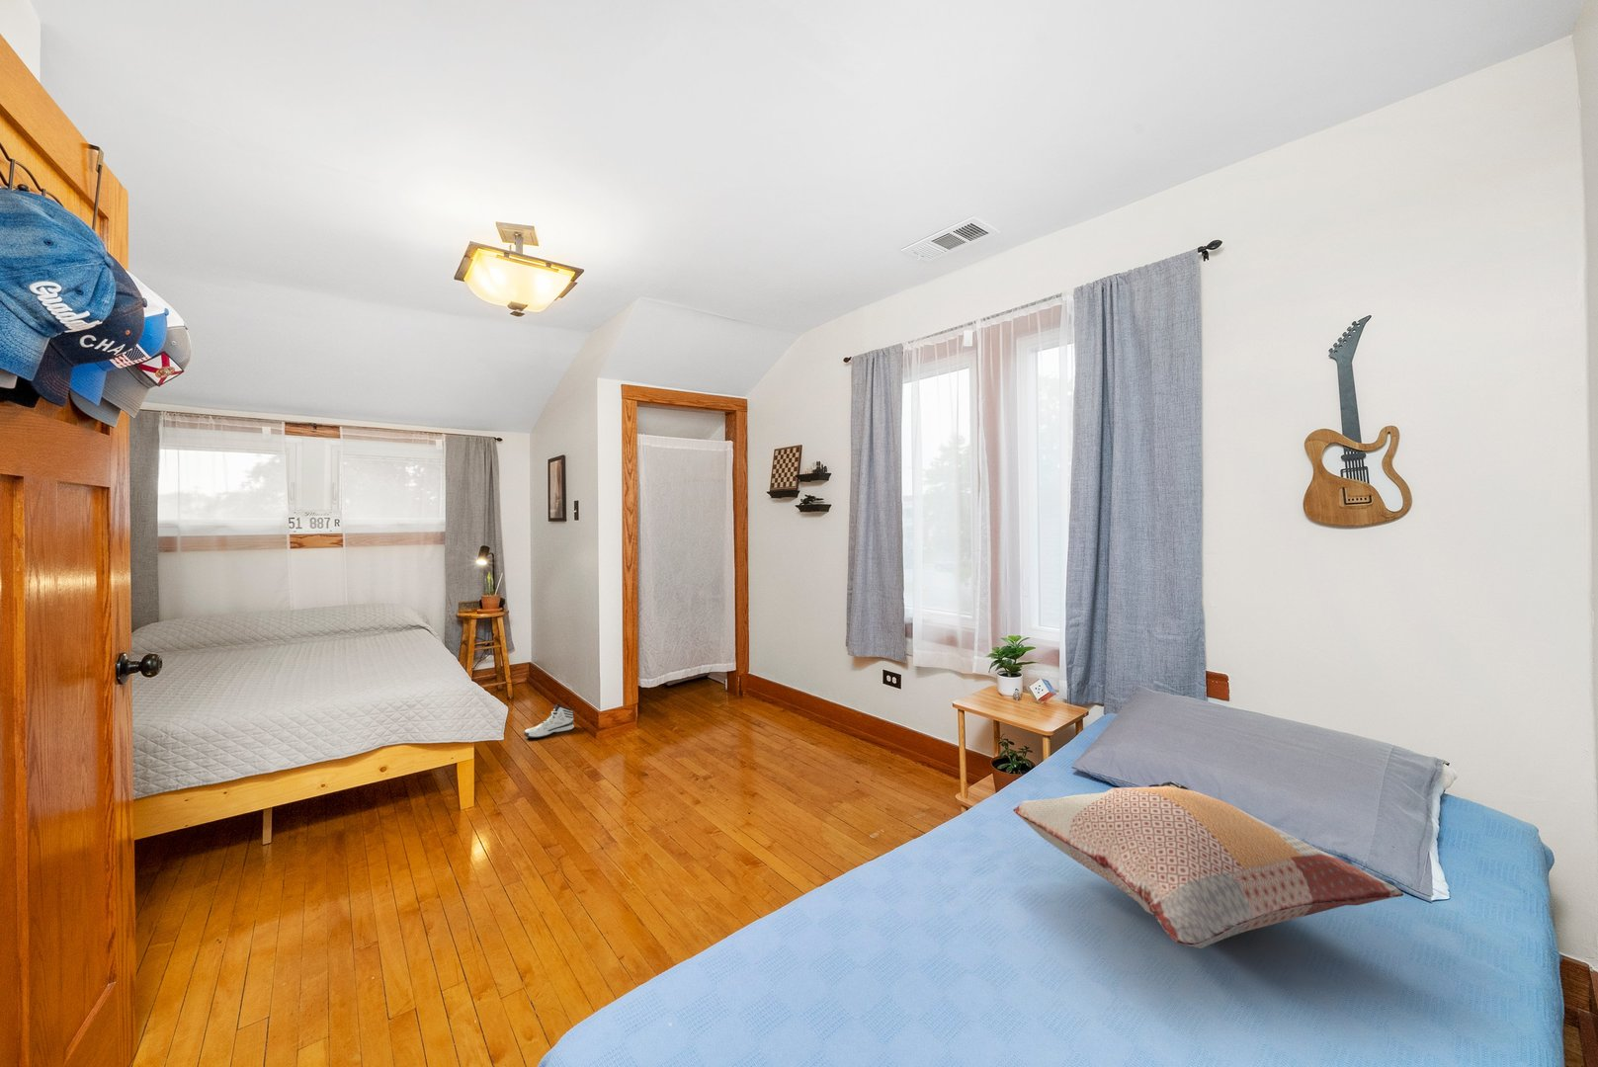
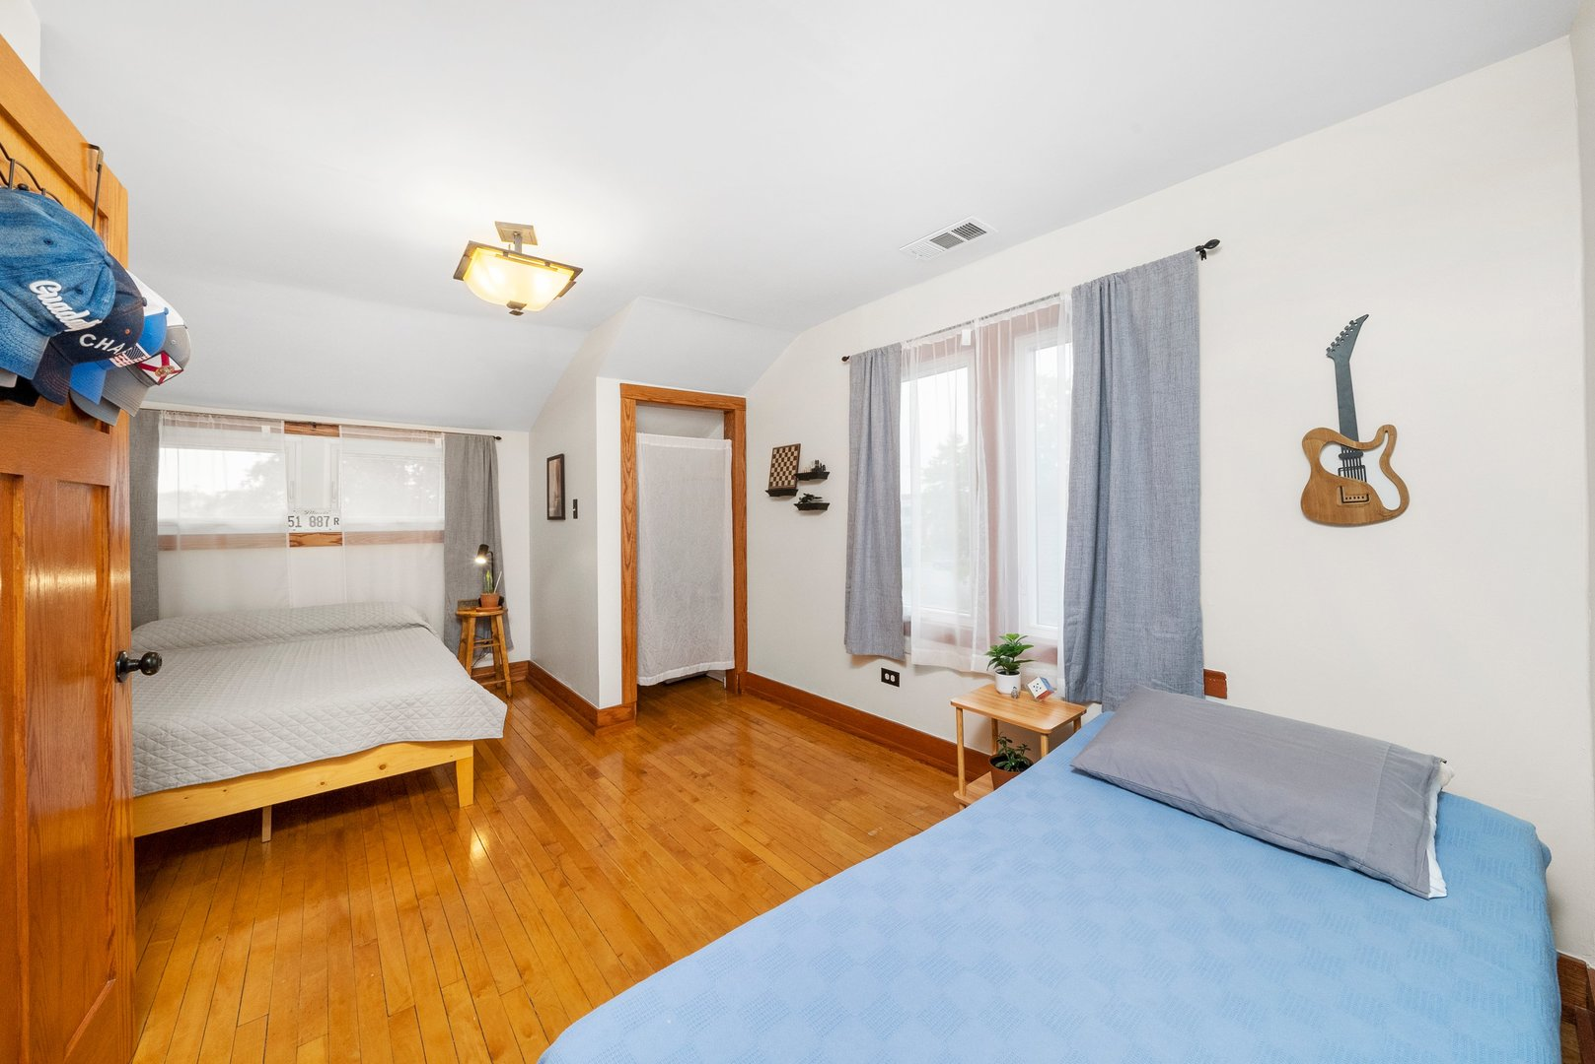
- sneaker (549, 719)
- decorative pillow (1178, 844)
